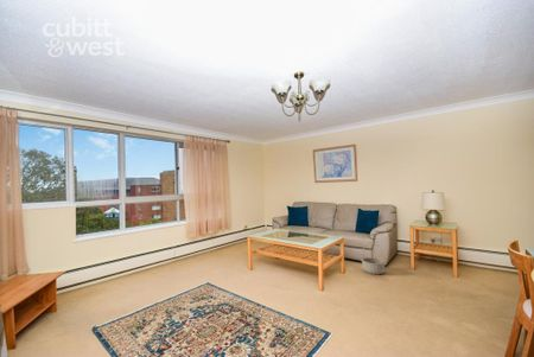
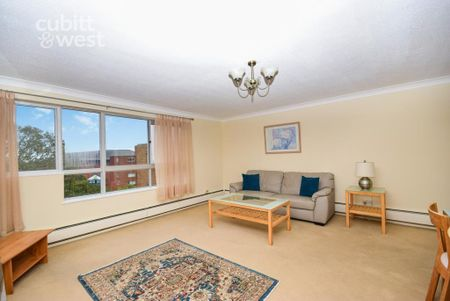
- basket (373, 257)
